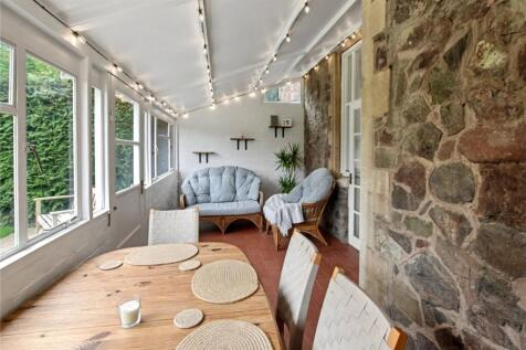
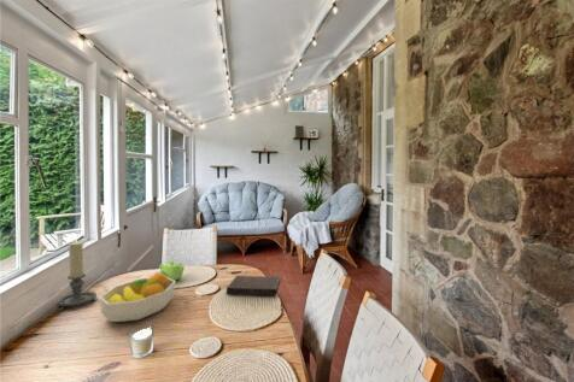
+ fruit bowl (140, 294)
+ teapot (171, 270)
+ candle holder (74, 272)
+ book (254, 284)
